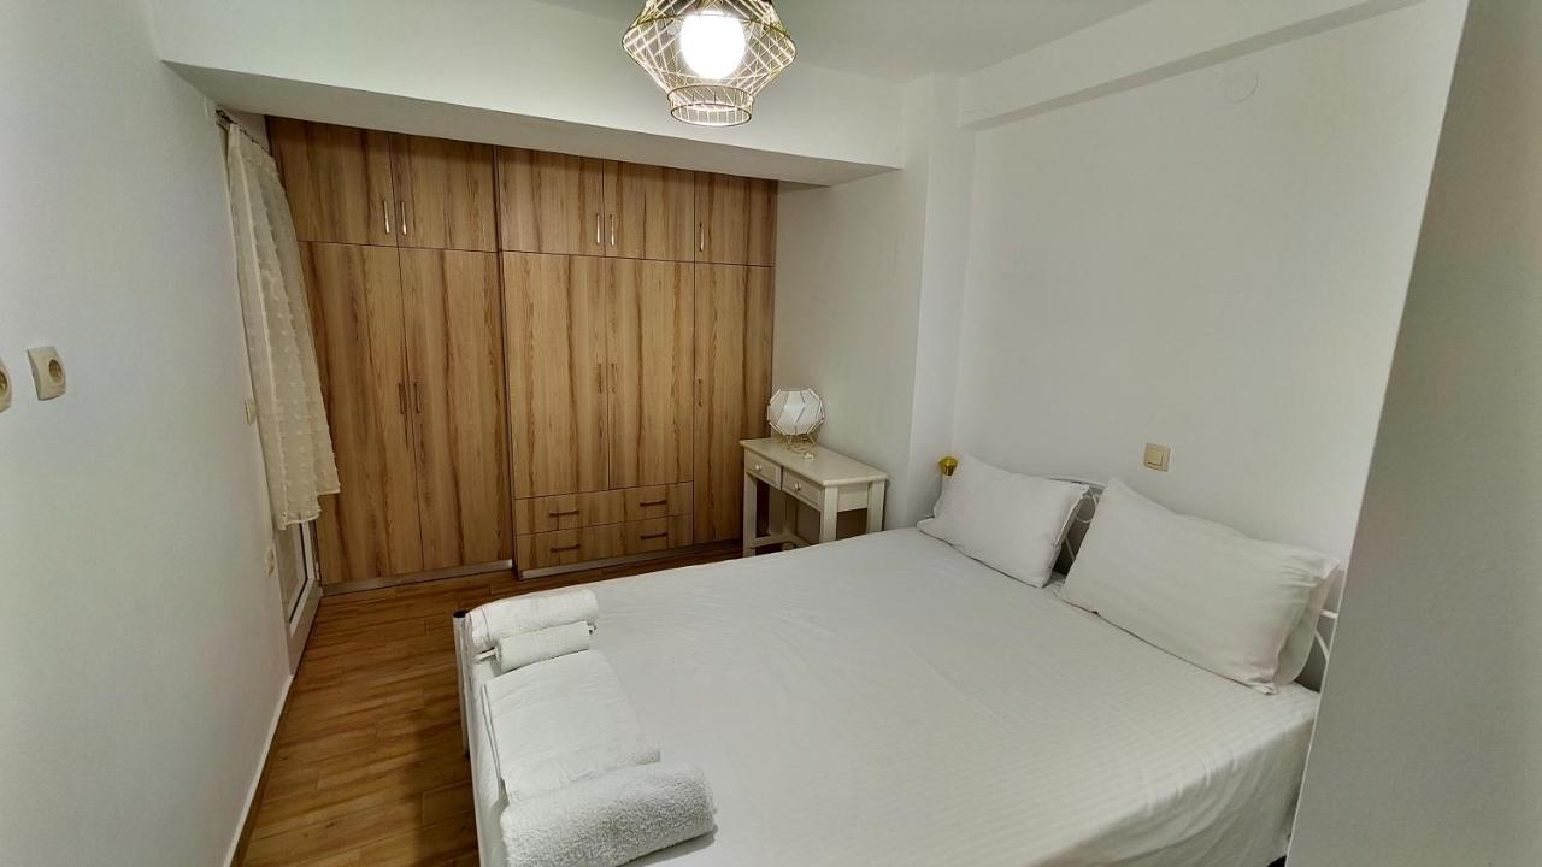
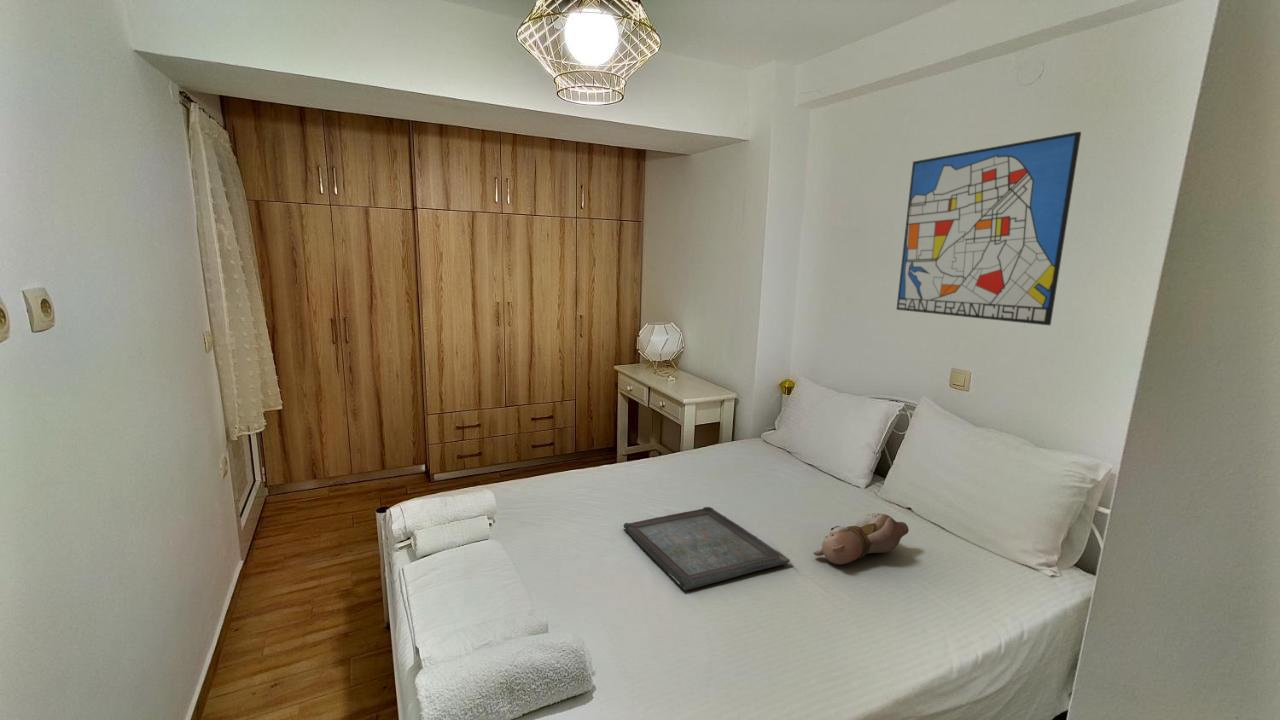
+ wall art (974, 234)
+ teddy bear (861, 534)
+ serving tray (701, 542)
